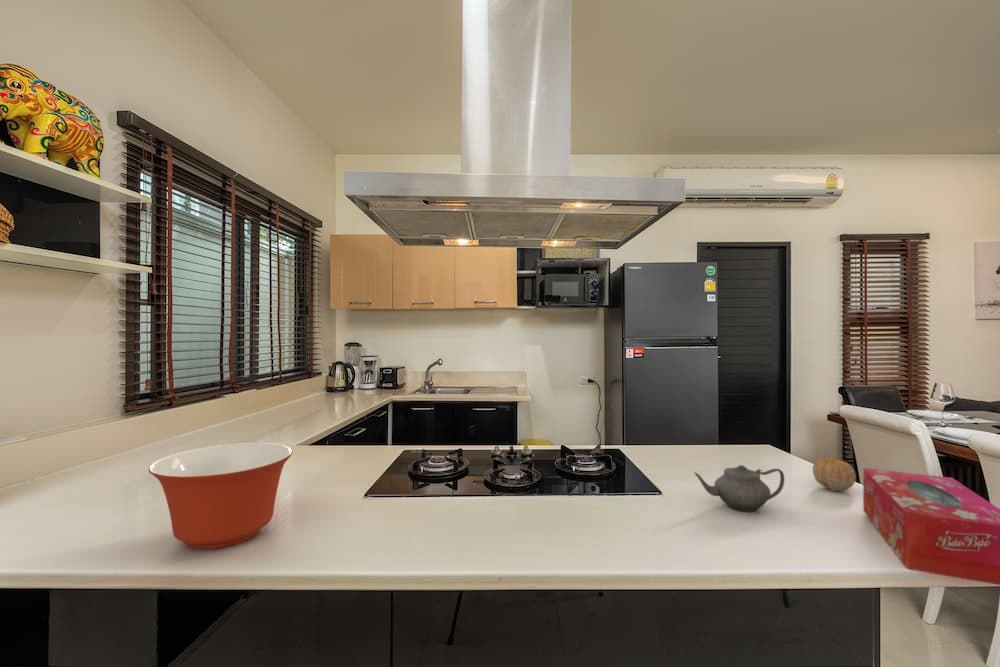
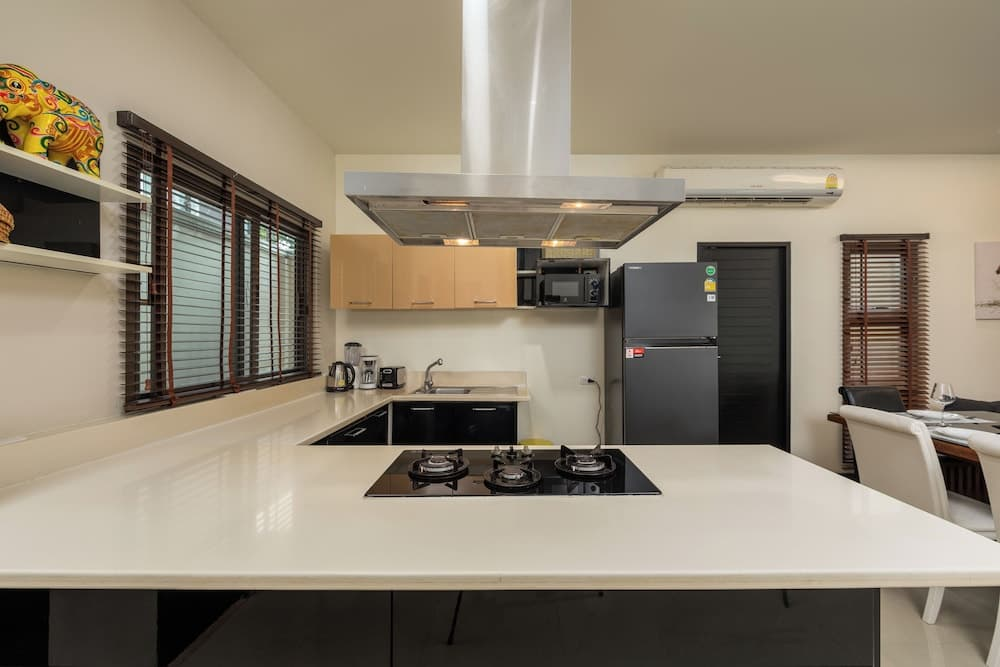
- tissue box (931, 518)
- mixing bowl (225, 496)
- fruit (833, 474)
- teapot (738, 486)
